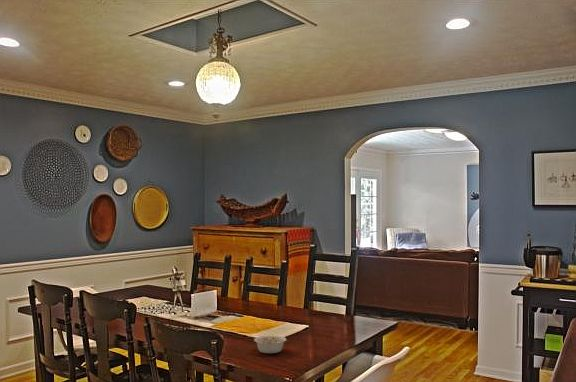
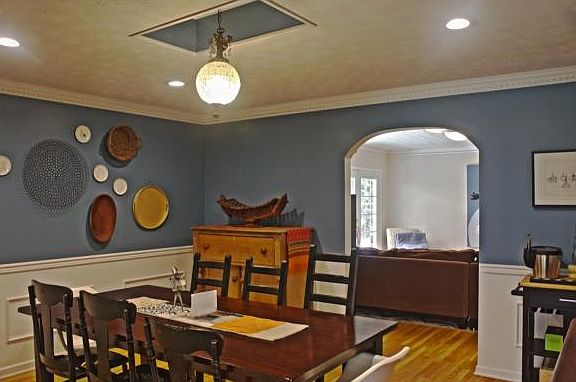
- legume (271, 343)
